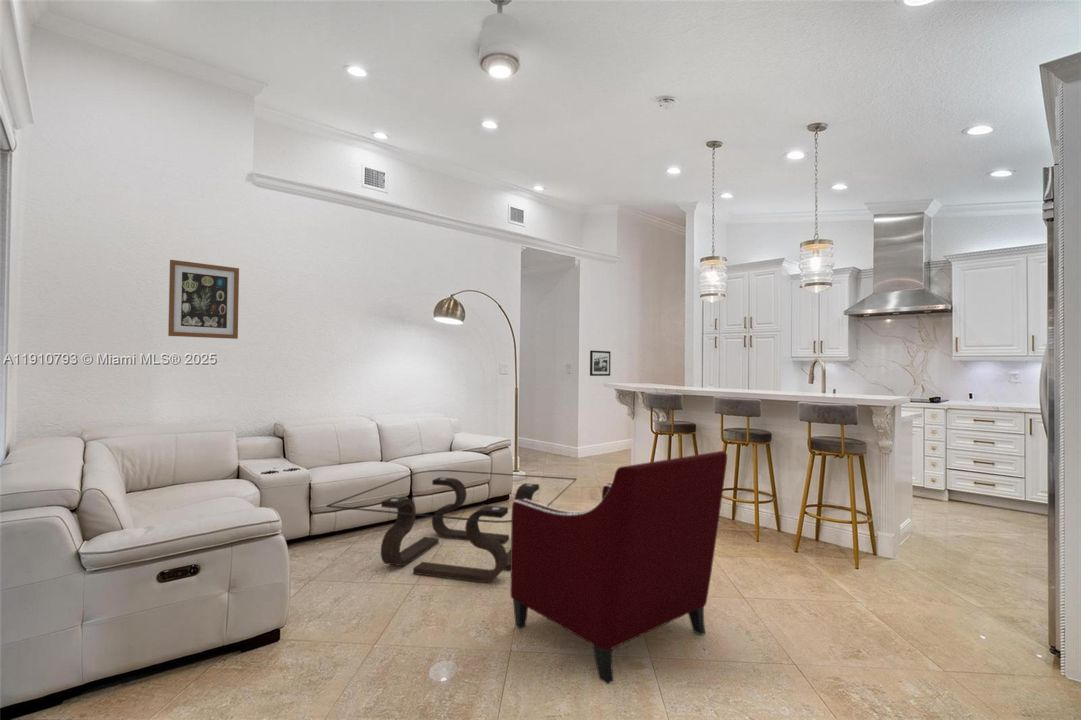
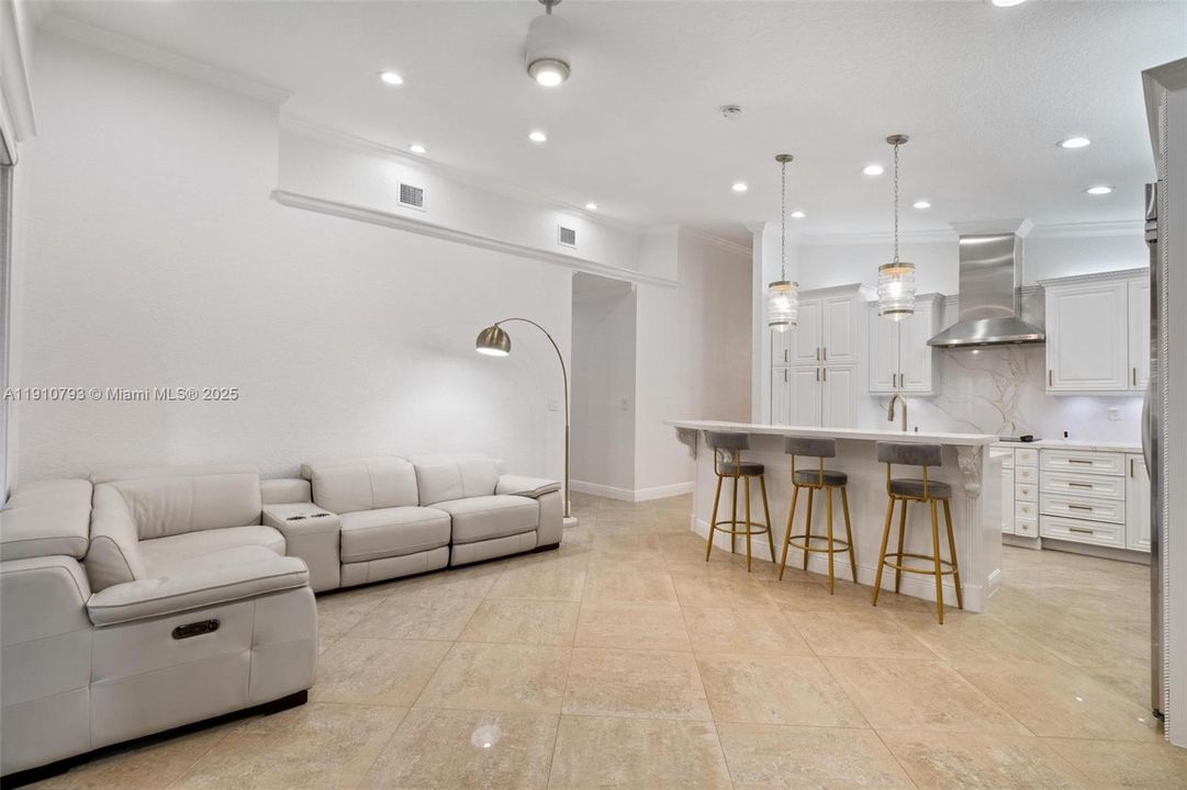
- picture frame (600, 363)
- armchair (616, 540)
- coffee table (466, 522)
- wall art (205, 300)
